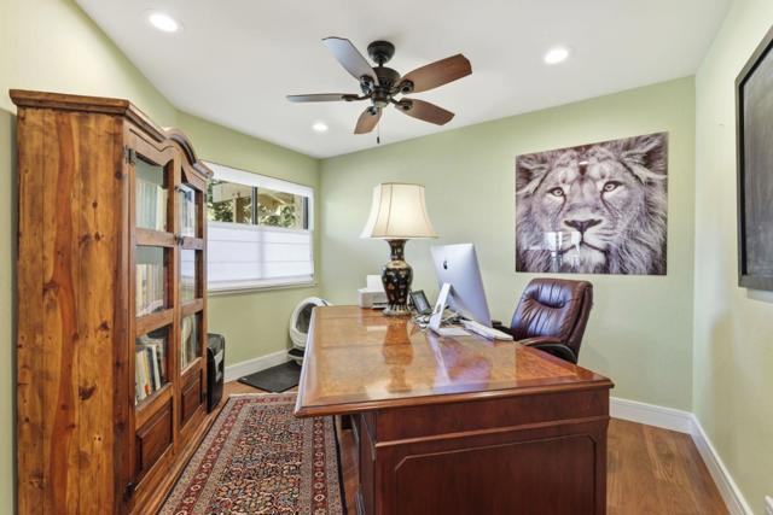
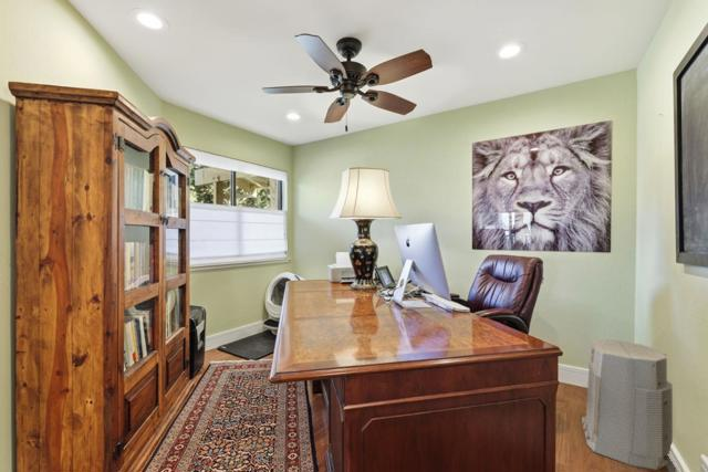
+ air purifier (625, 398)
